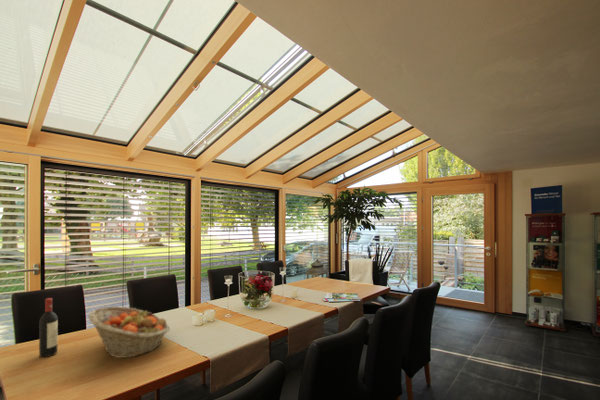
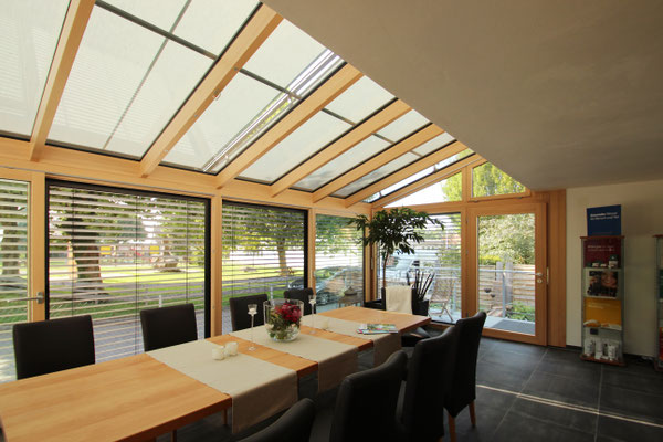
- fruit basket (130, 327)
- wine bottle (48, 326)
